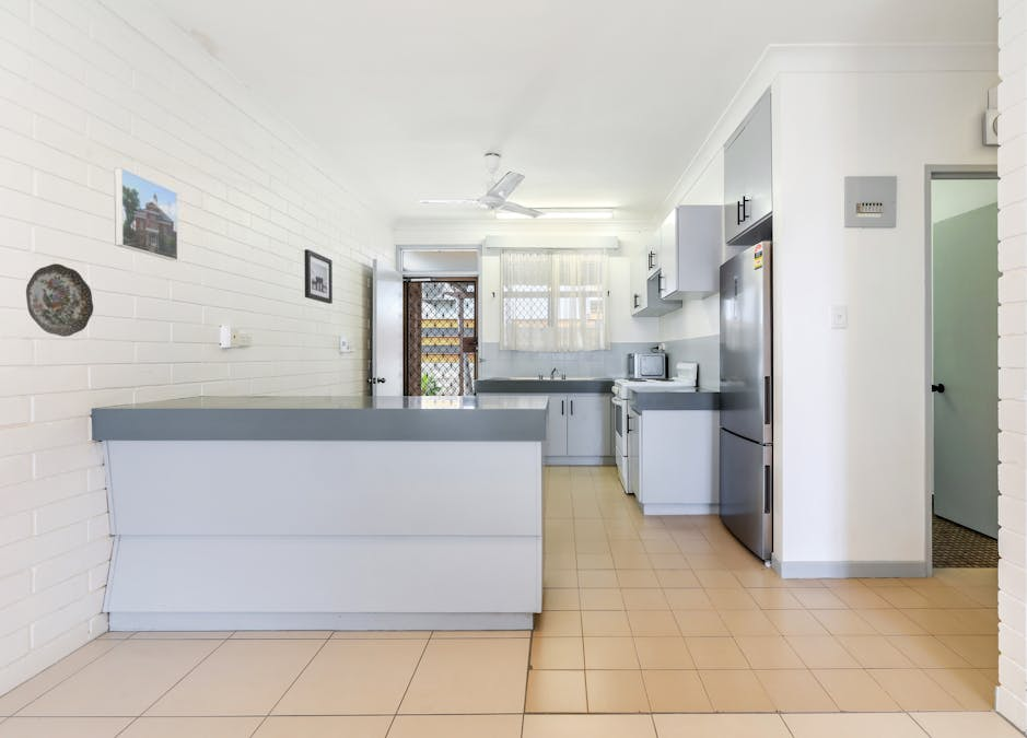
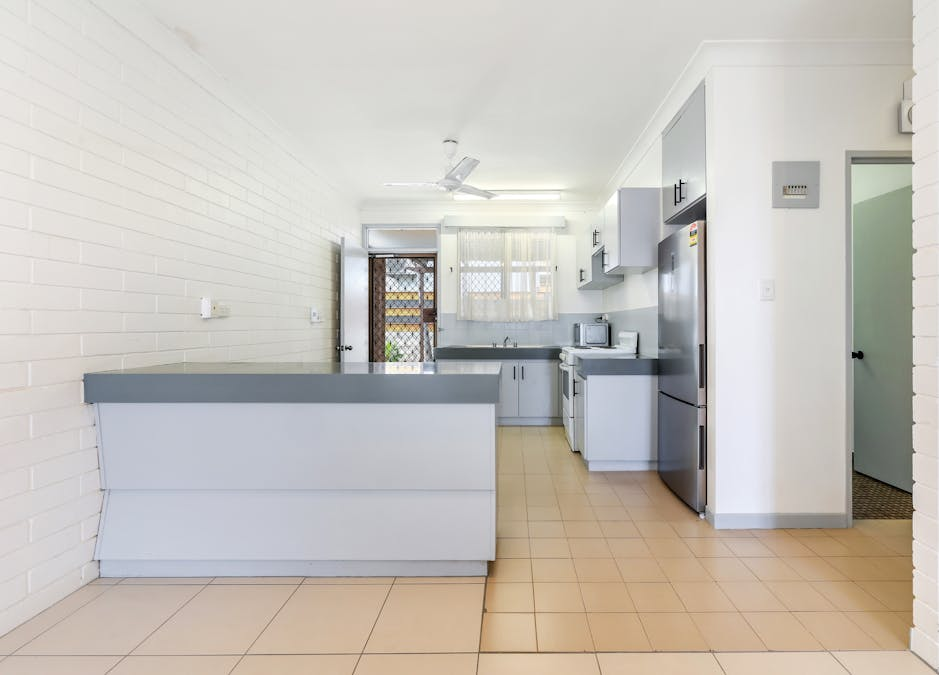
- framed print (148, 216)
- wall art (318, 278)
- decorative plate (58, 300)
